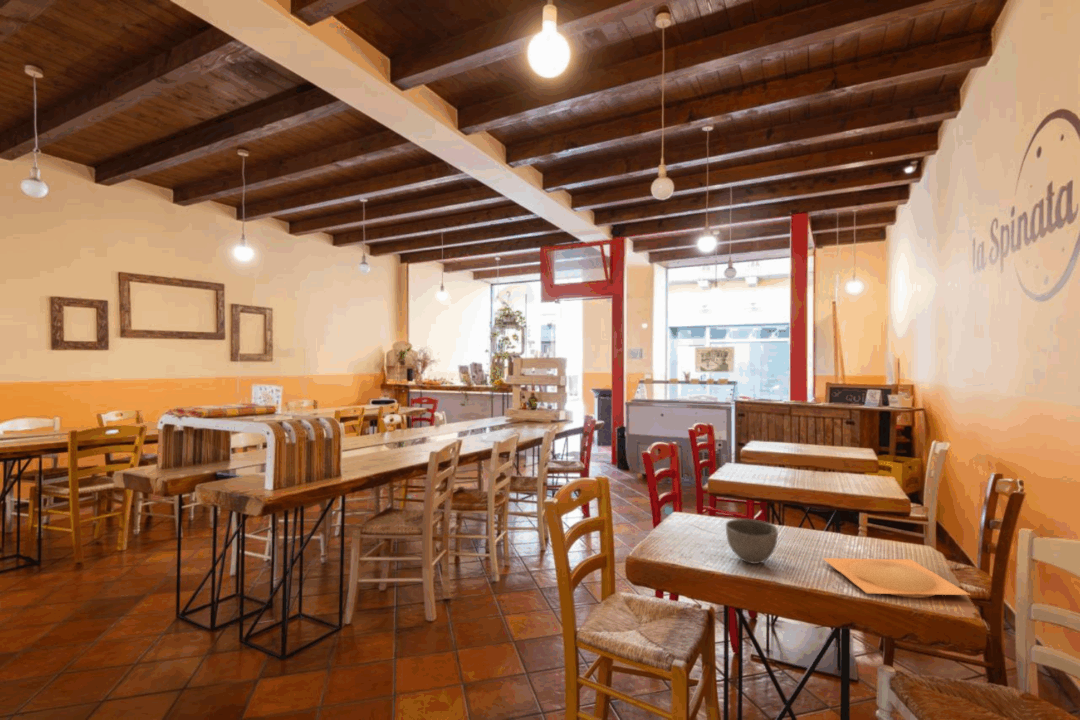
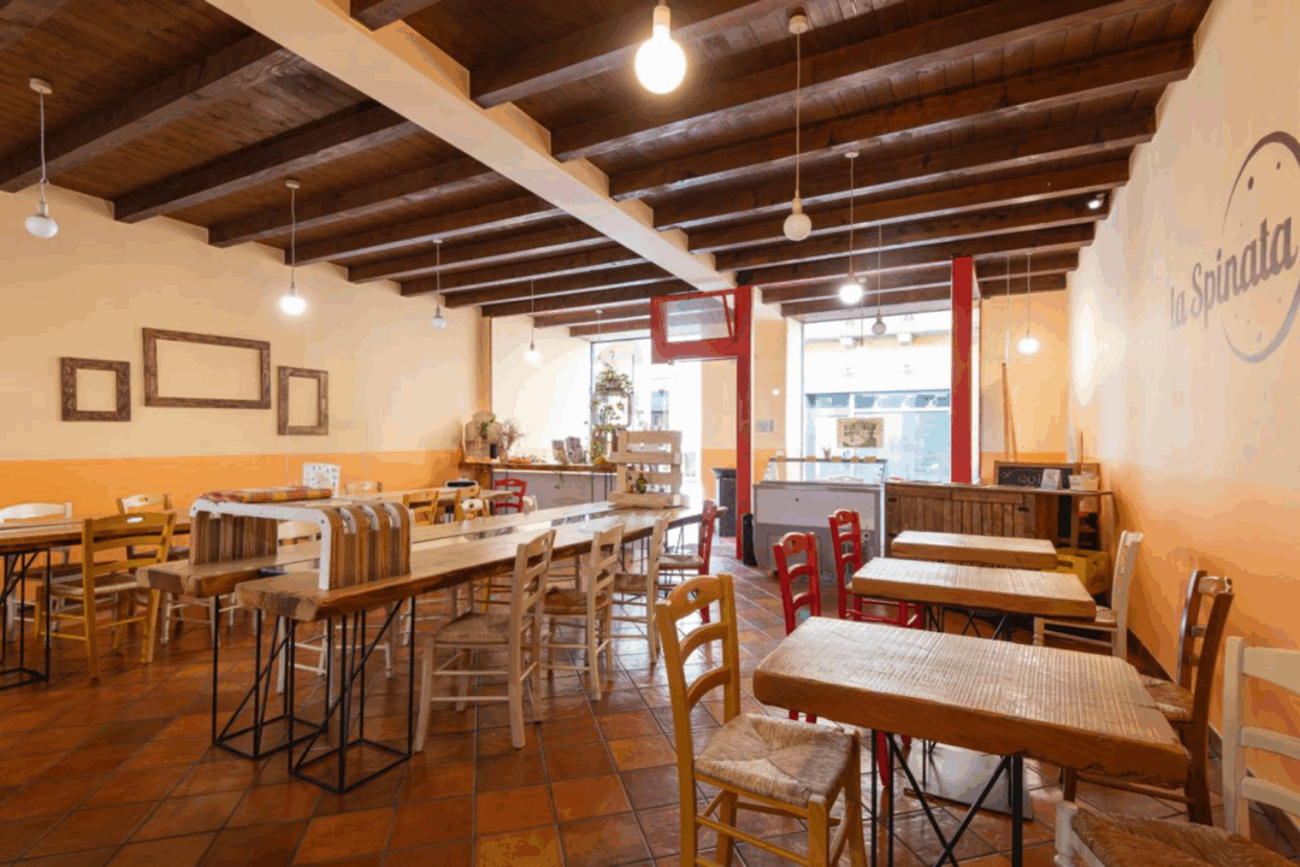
- bowl (751, 543)
- plate (890, 573)
